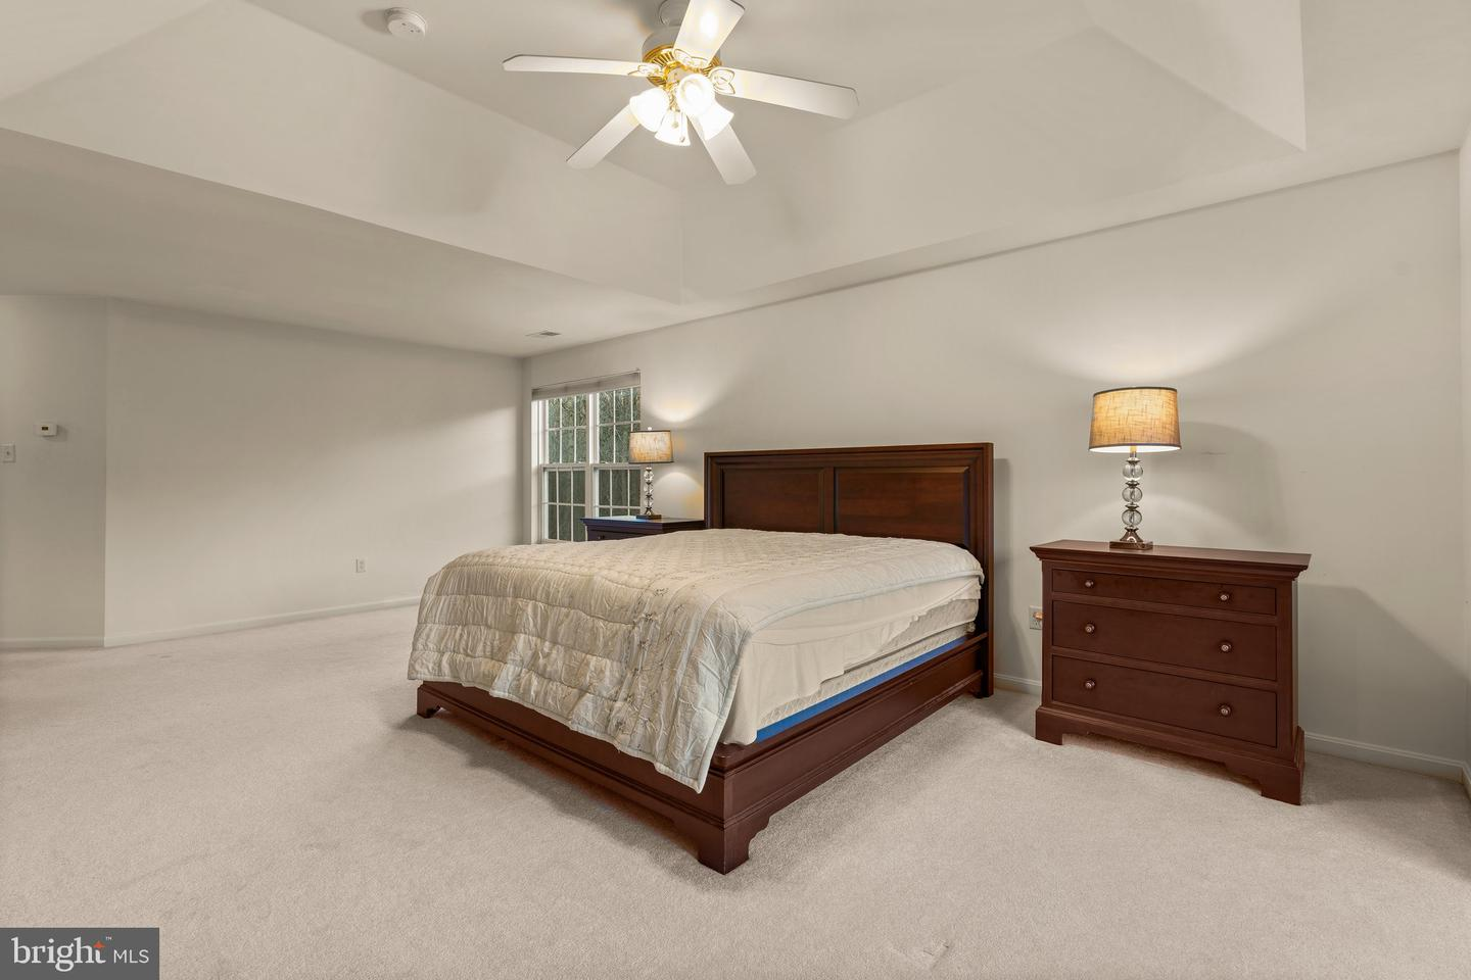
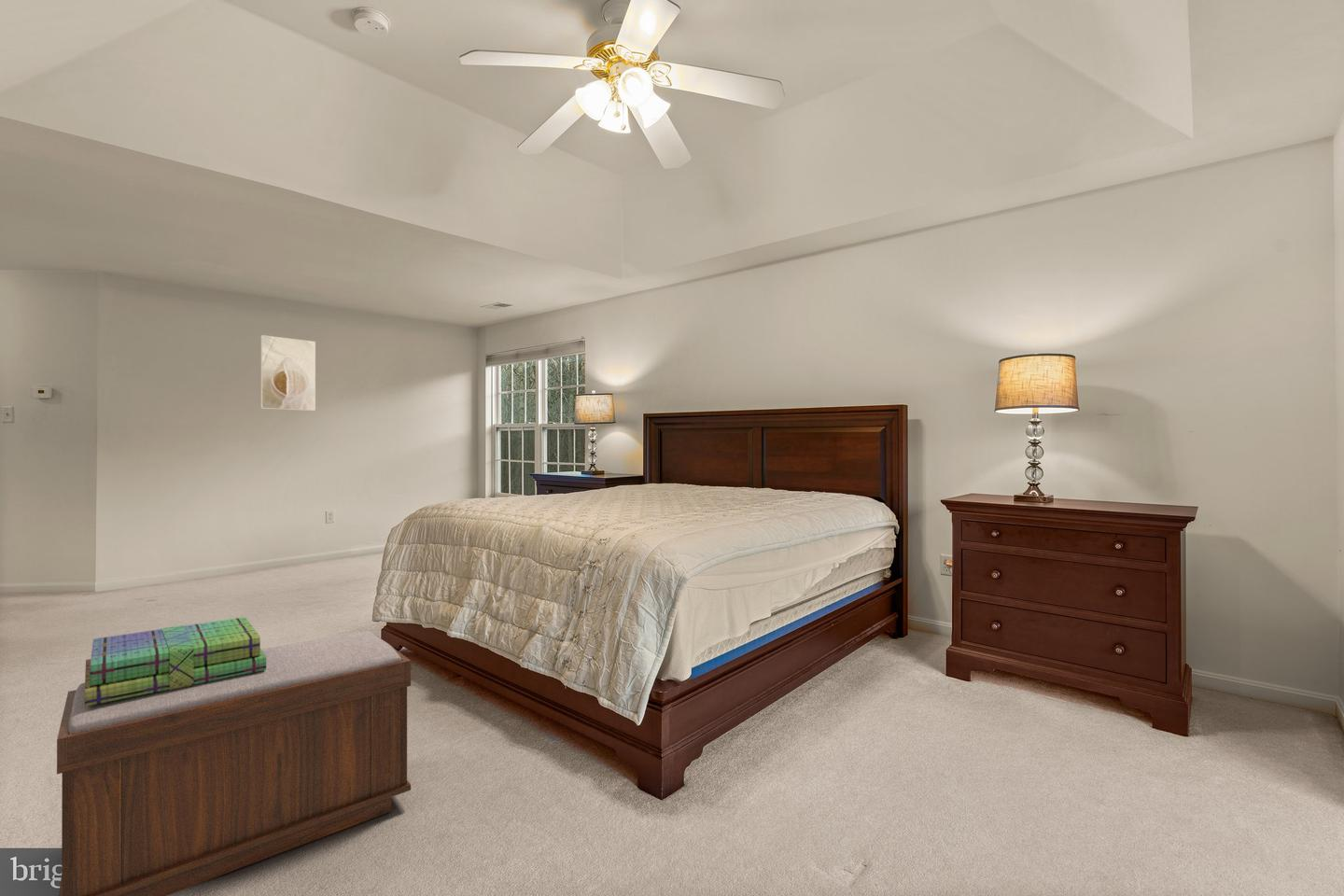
+ stack of books (176, 654)
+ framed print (288, 373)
+ bench (250, 748)
